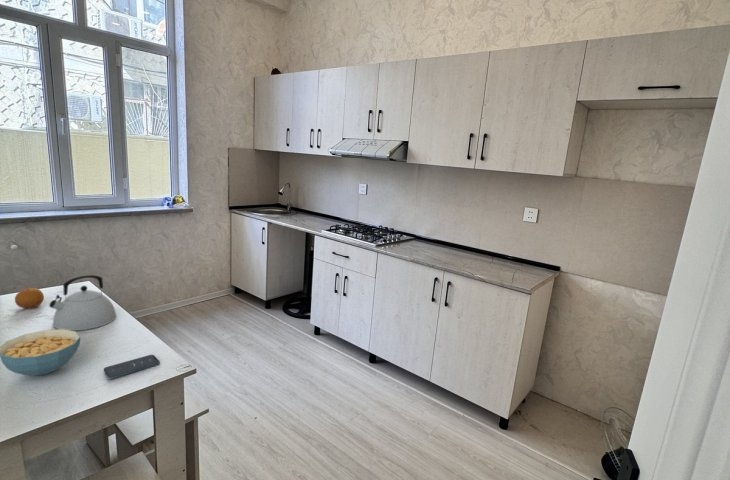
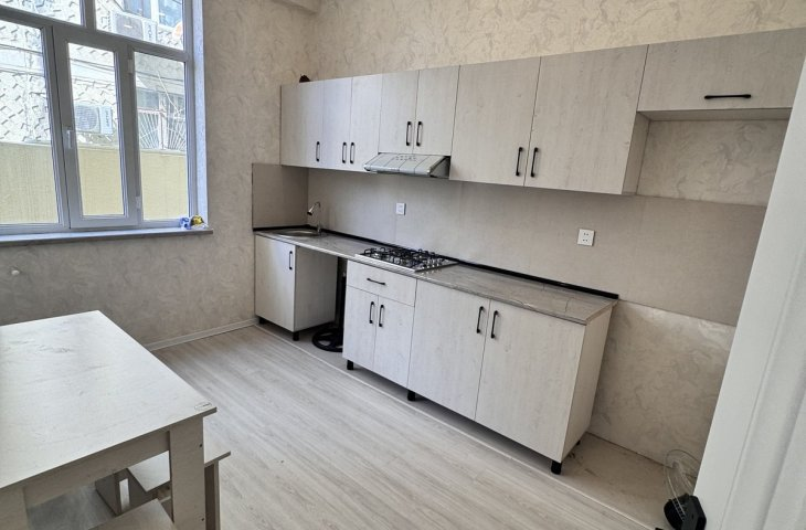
- kettle (83, 298)
- cereal bowl (42, 356)
- smartphone (132, 366)
- fruit (29, 297)
